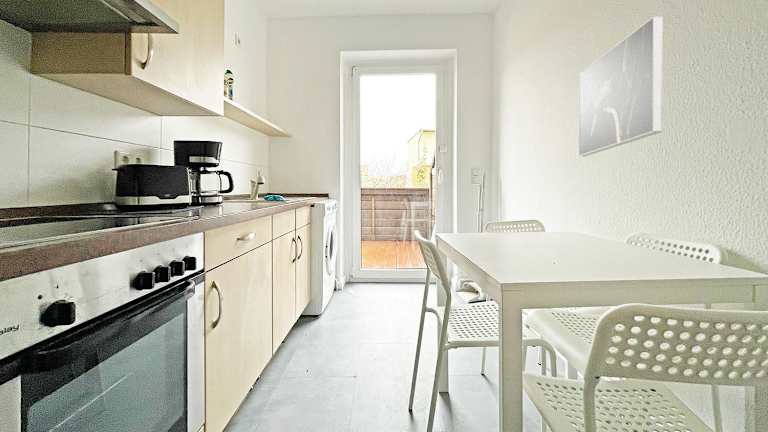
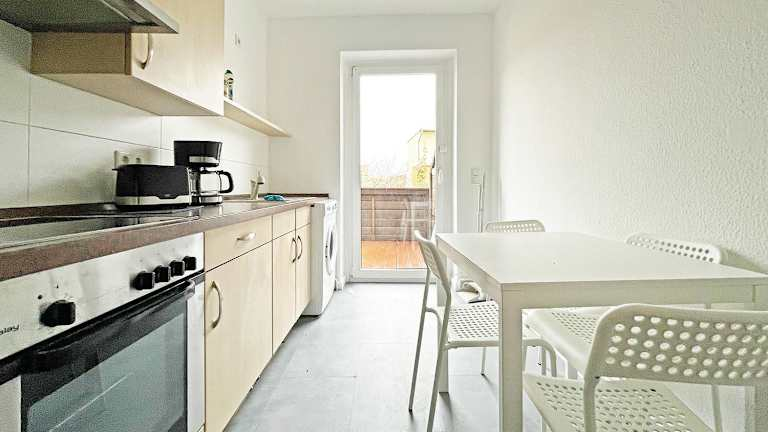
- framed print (613, 98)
